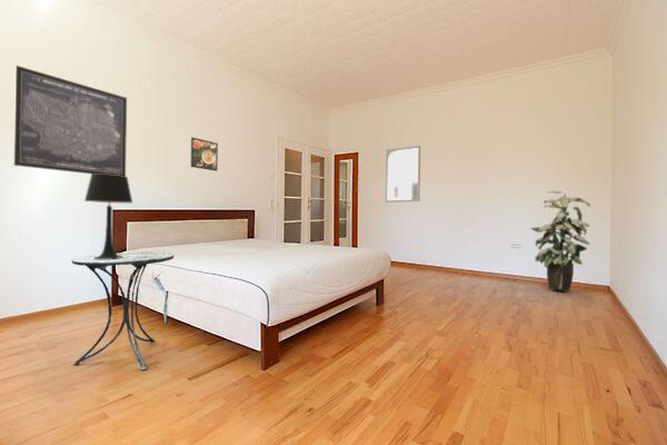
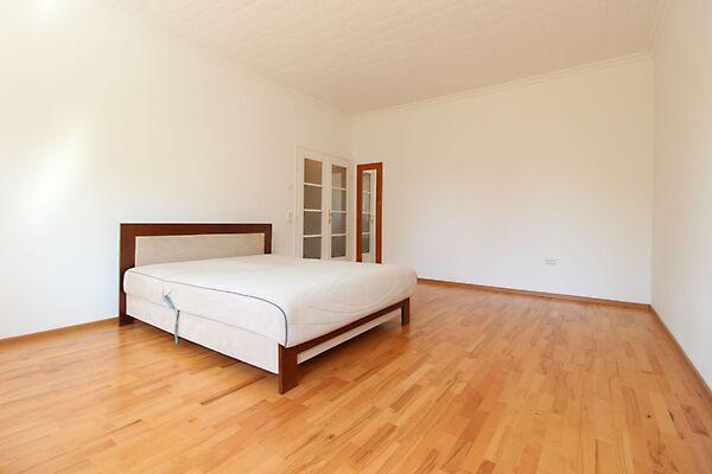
- home mirror (402, 175)
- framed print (205, 155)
- indoor plant (558, 240)
- wall art (76, 127)
- table lamp (109, 216)
- side table (126, 306)
